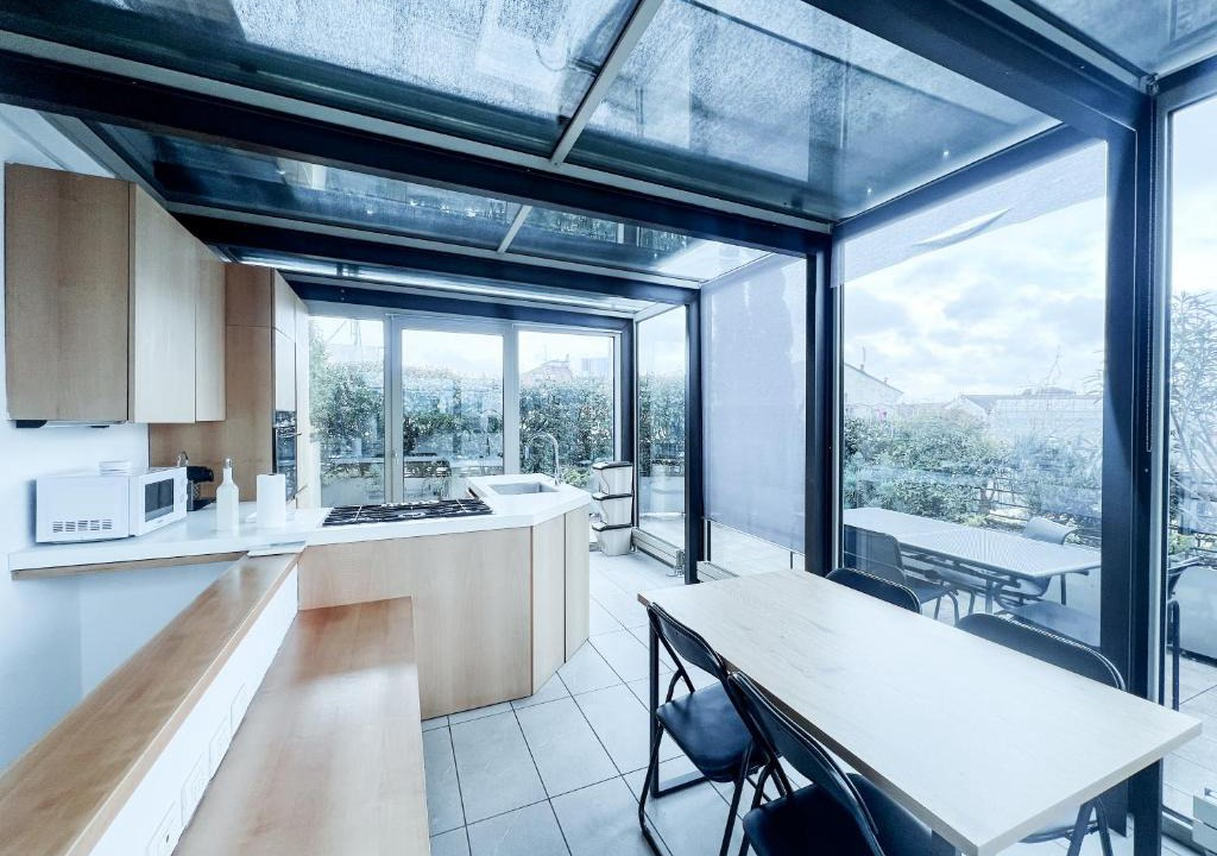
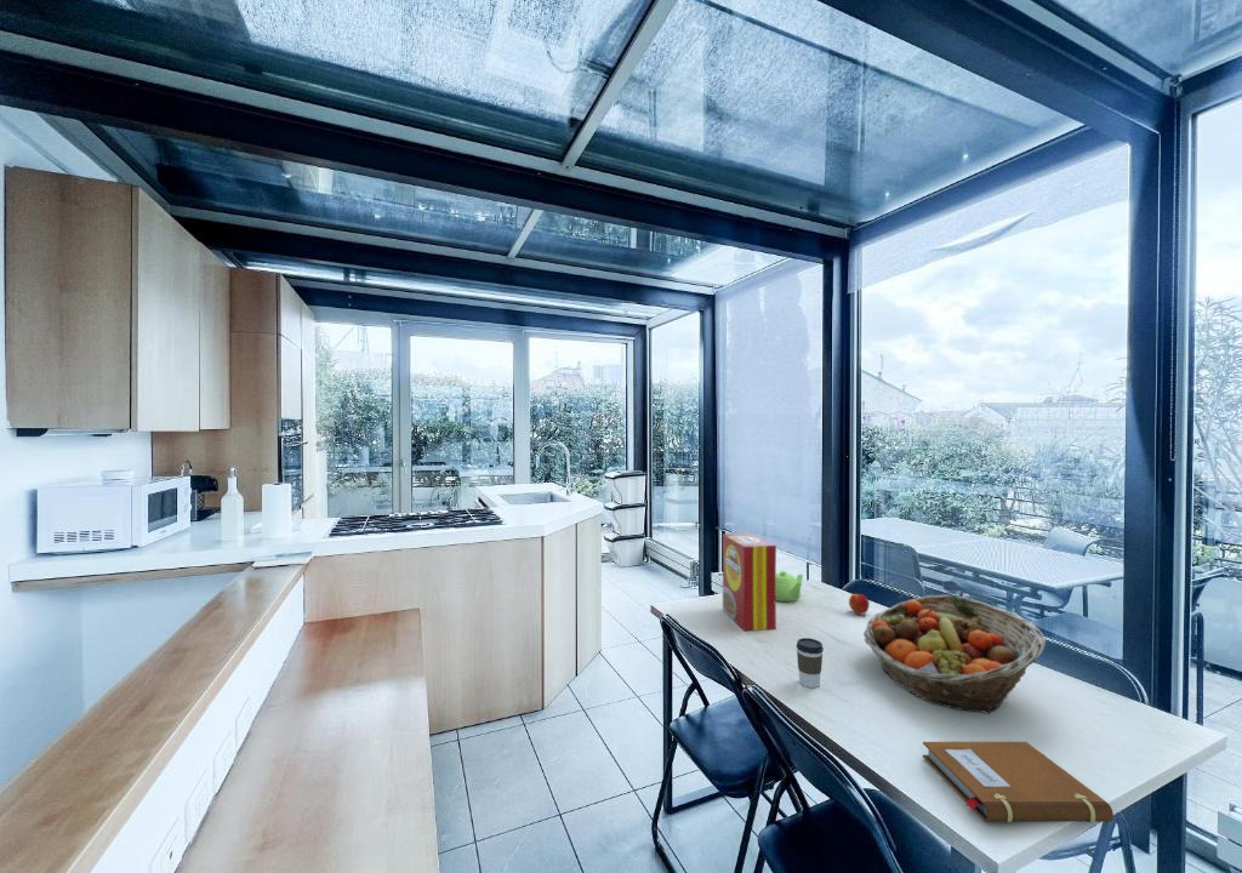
+ teapot (782, 583)
+ peach (859, 603)
+ coffee cup (809, 662)
+ notebook (1005, 778)
+ fruit basket (945, 645)
+ cereal box (747, 578)
